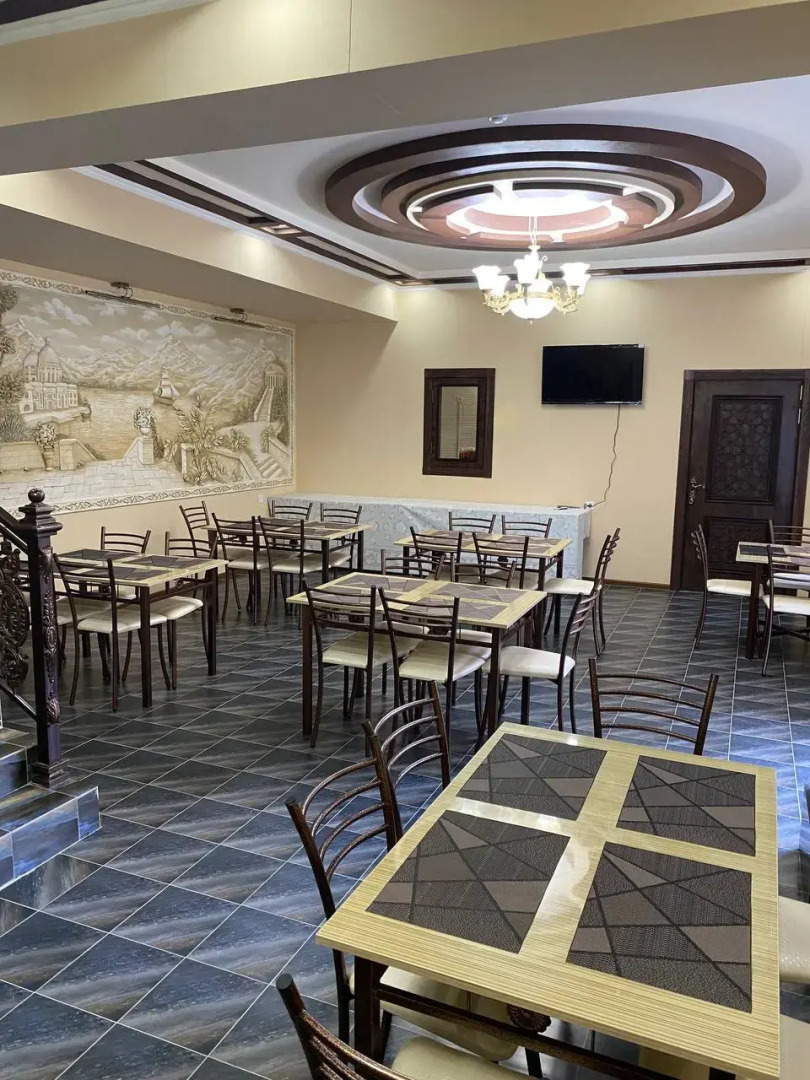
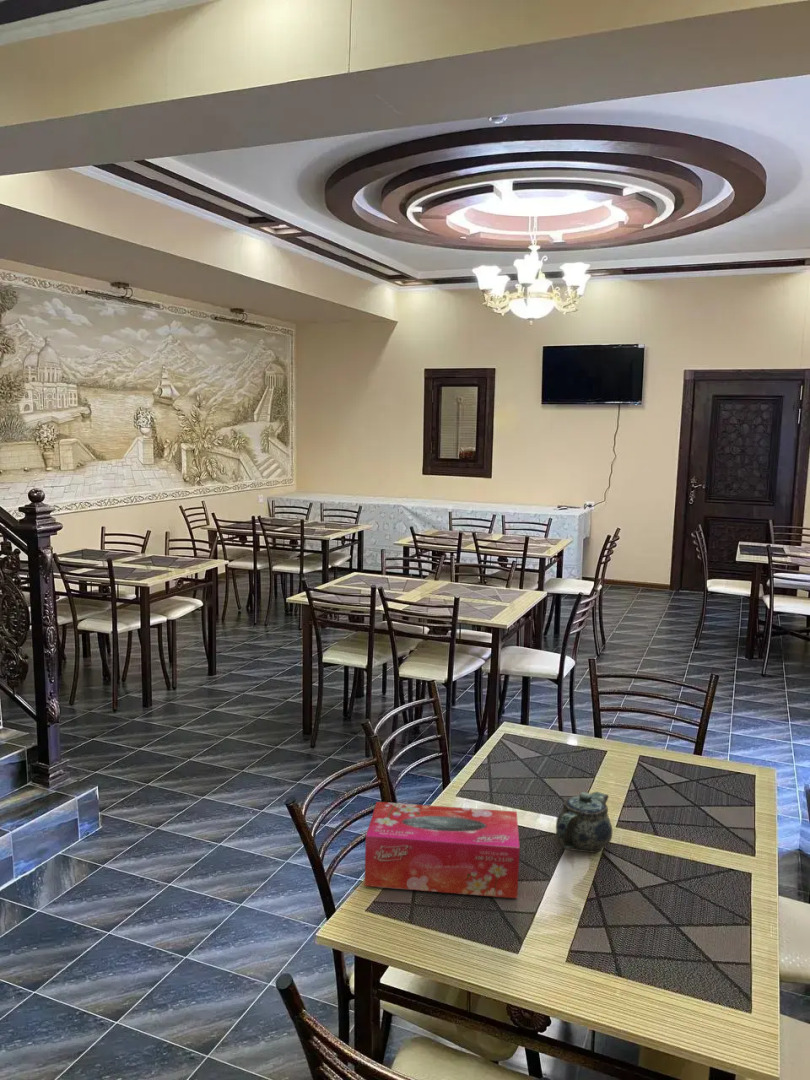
+ chinaware (582, 820)
+ tissue box (443, 847)
